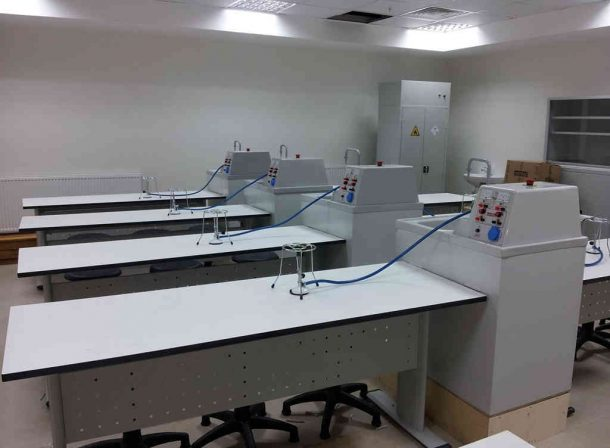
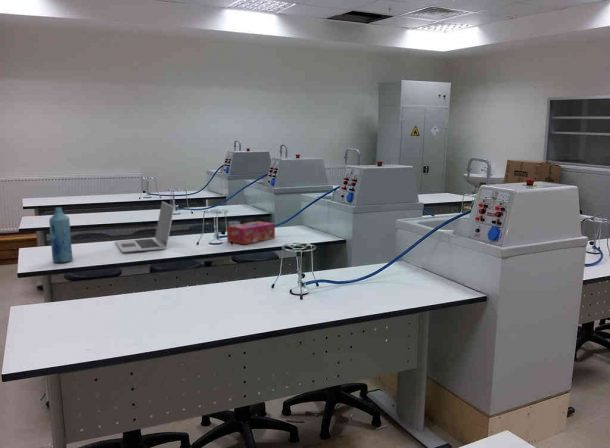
+ laptop (145, 238)
+ tissue box (251, 232)
+ bottle (60, 234)
